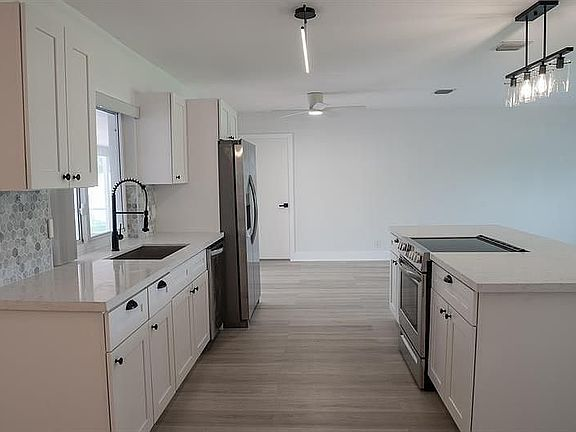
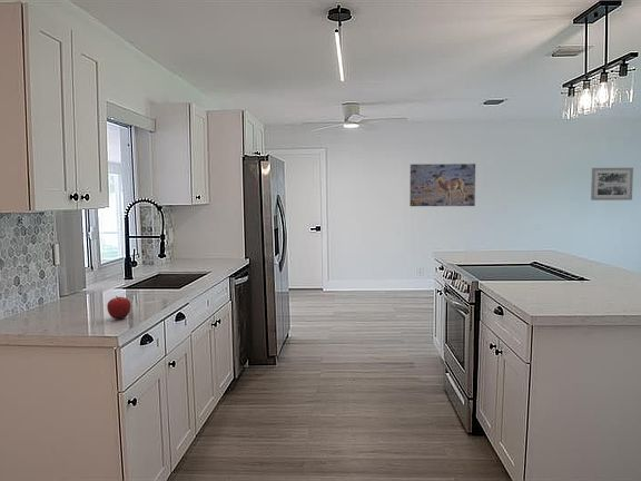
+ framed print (442, 185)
+ fruit (119, 306)
+ wall art (611, 184)
